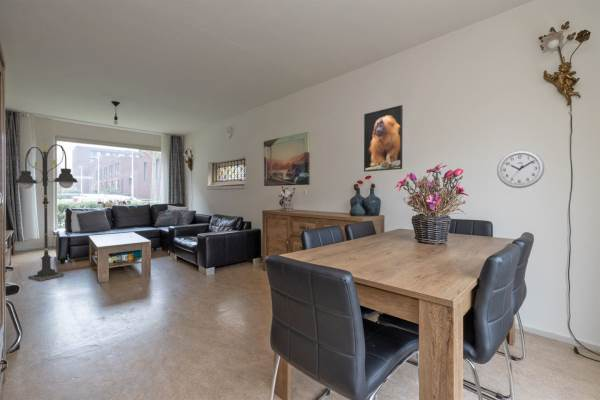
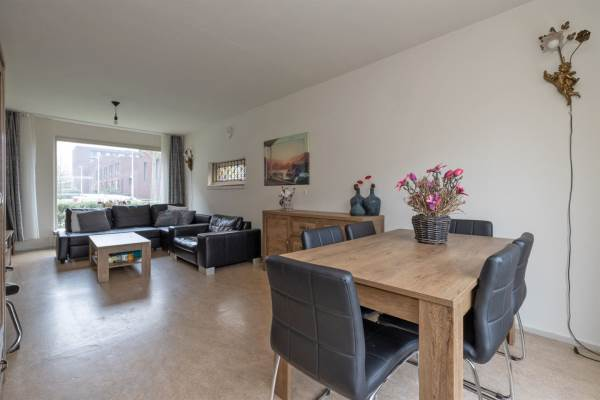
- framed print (382, 140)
- floor lamp (45, 208)
- wall clock (519, 169)
